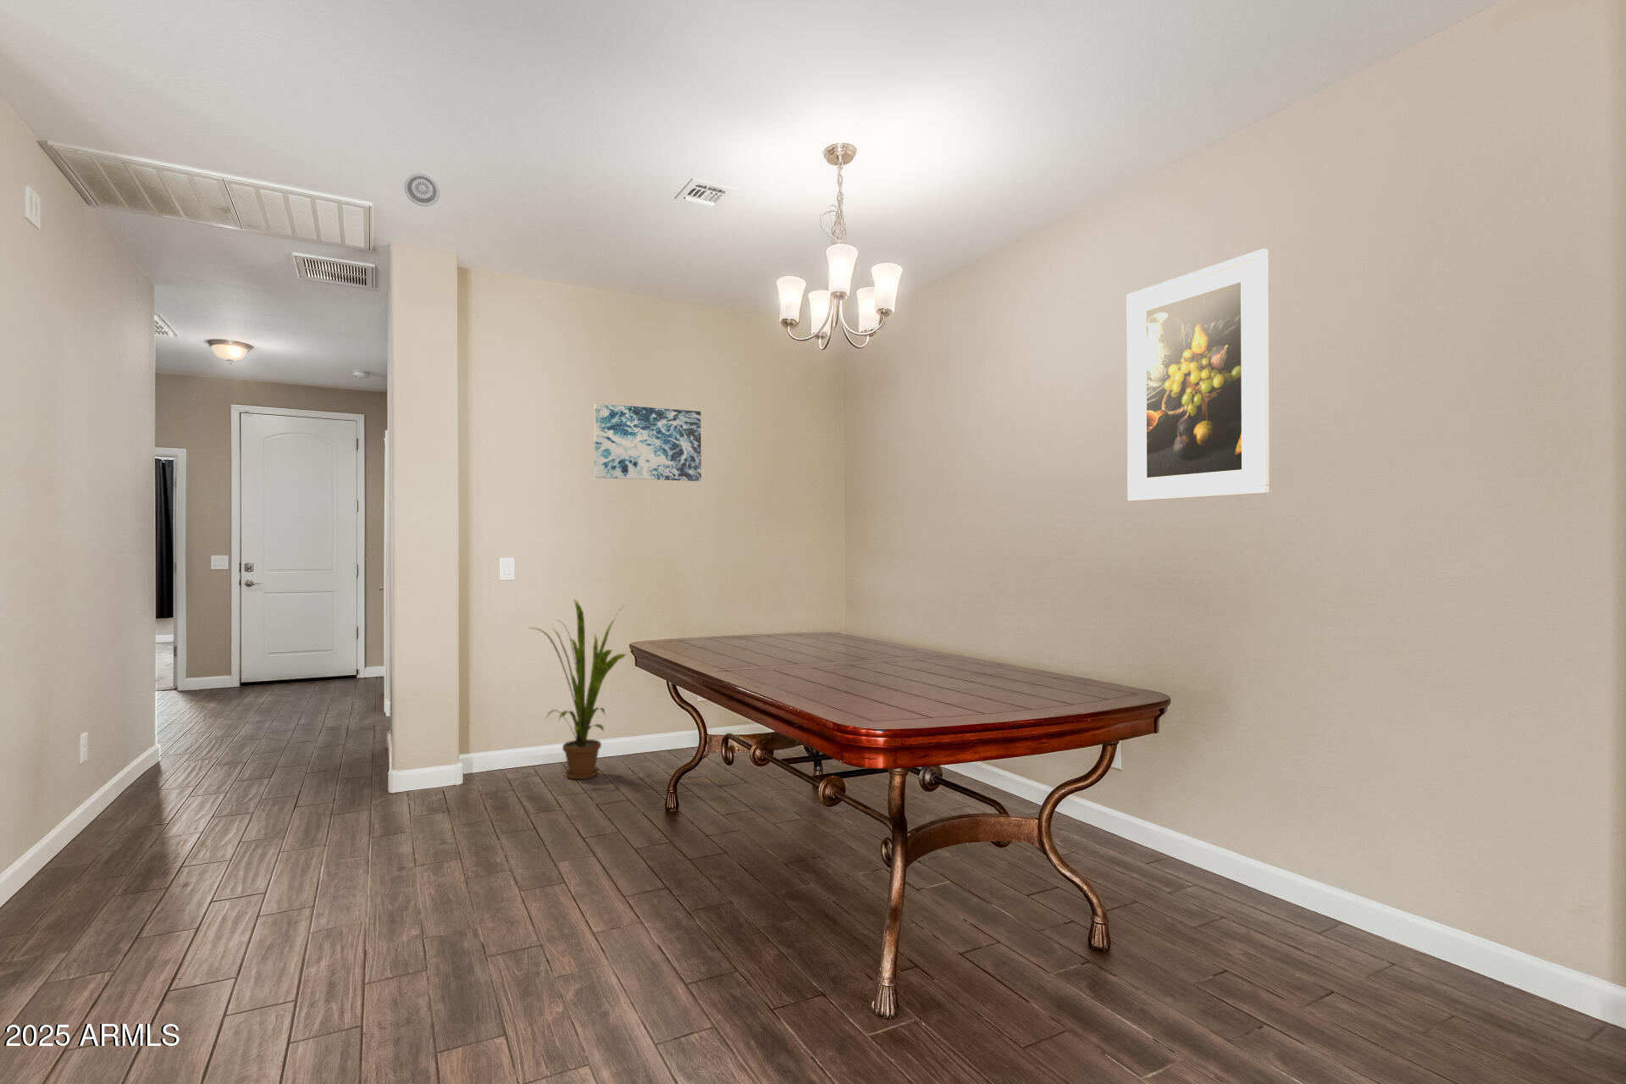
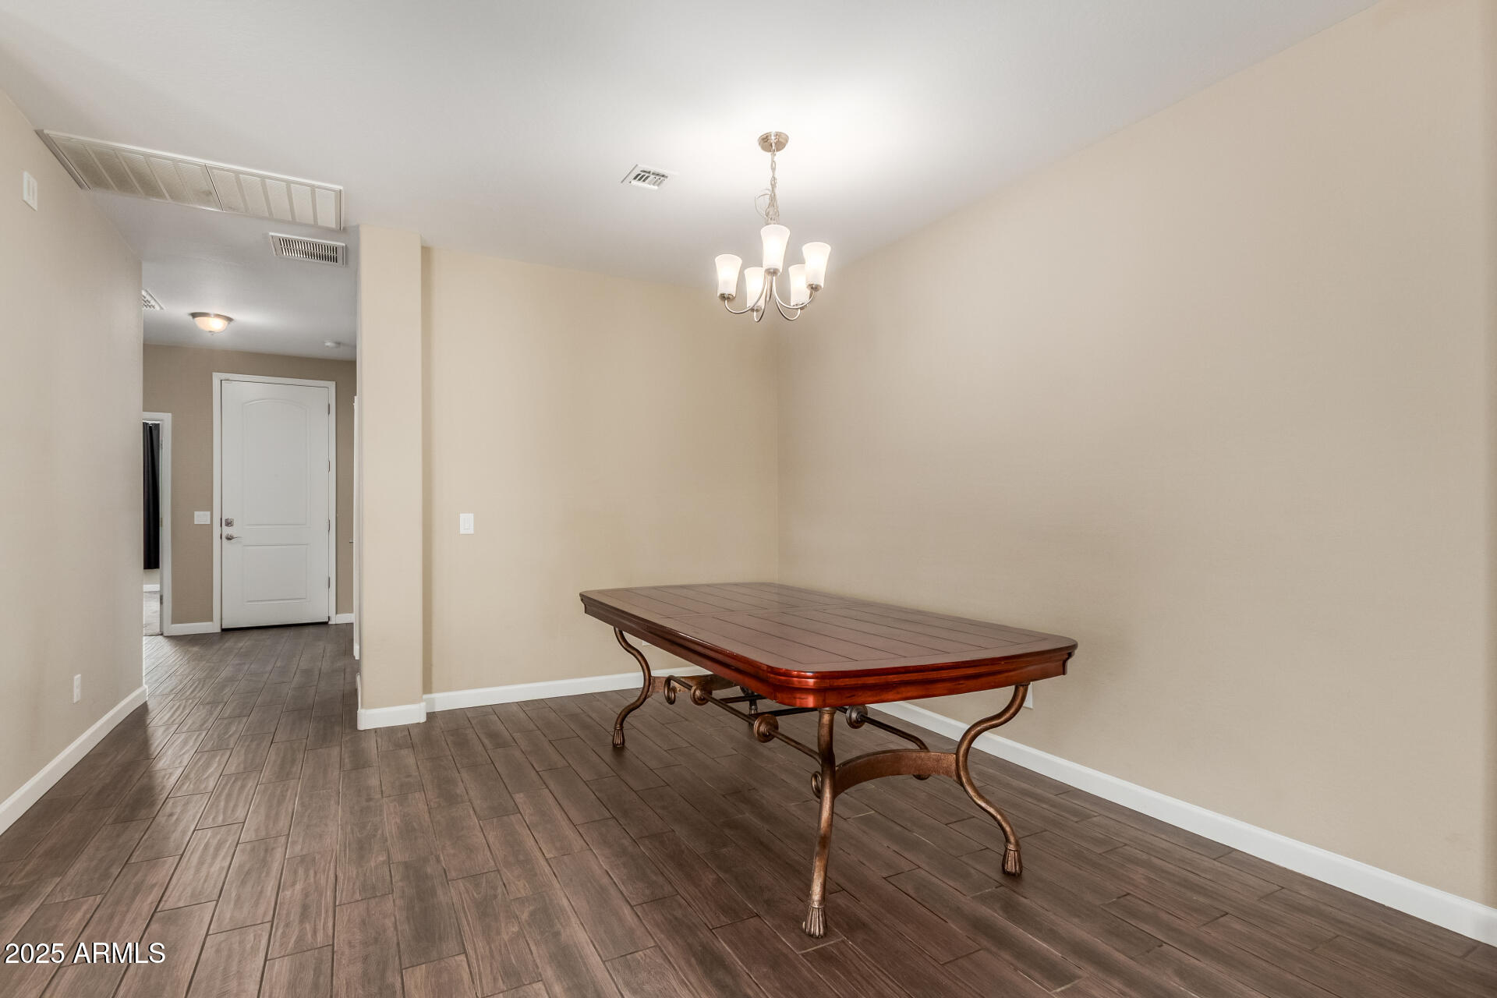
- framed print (1192, 385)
- smoke detector (422, 188)
- wall art (648, 443)
- house plant (577, 687)
